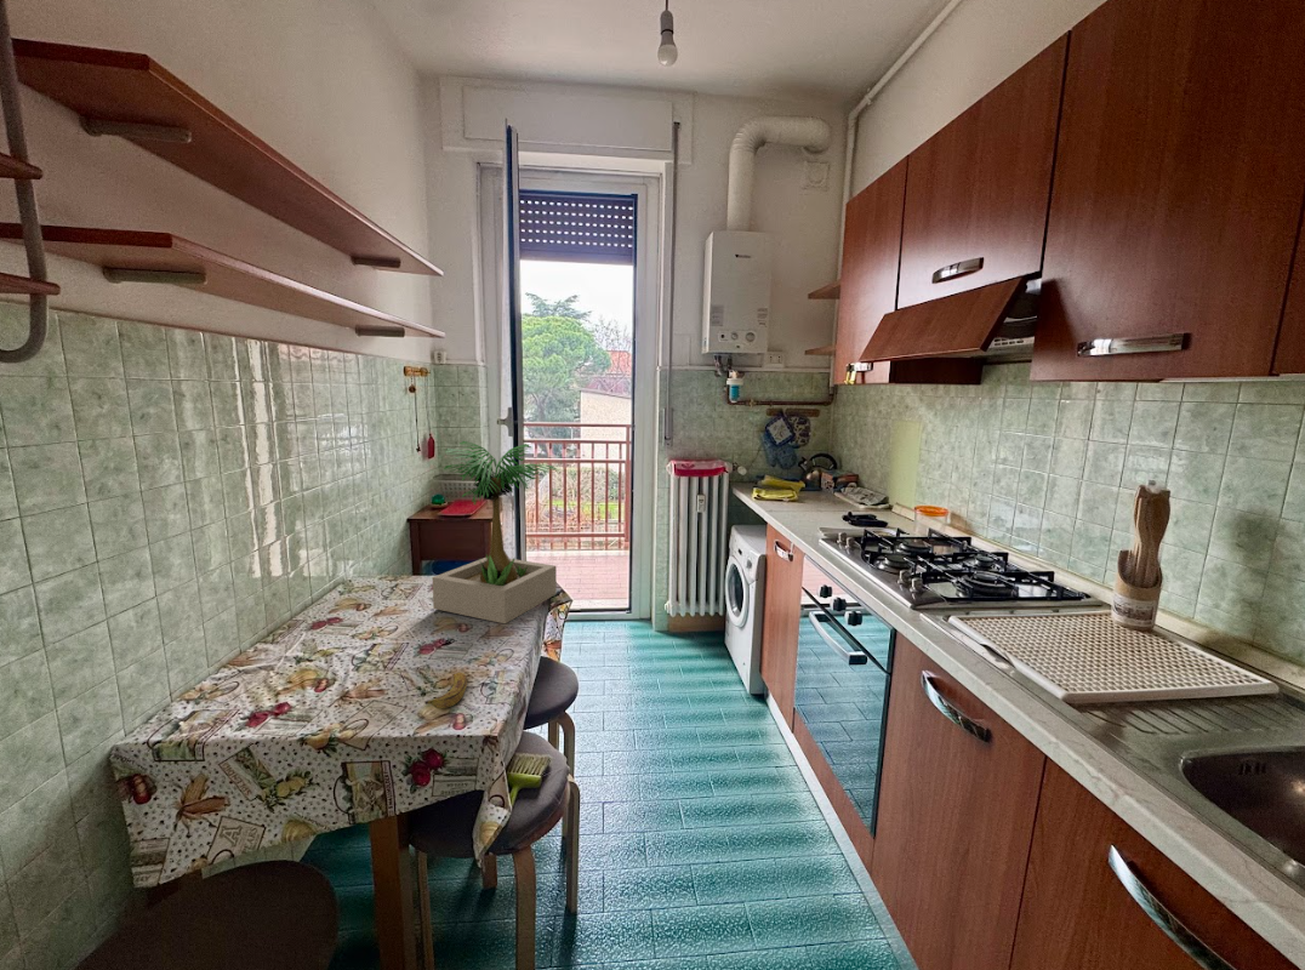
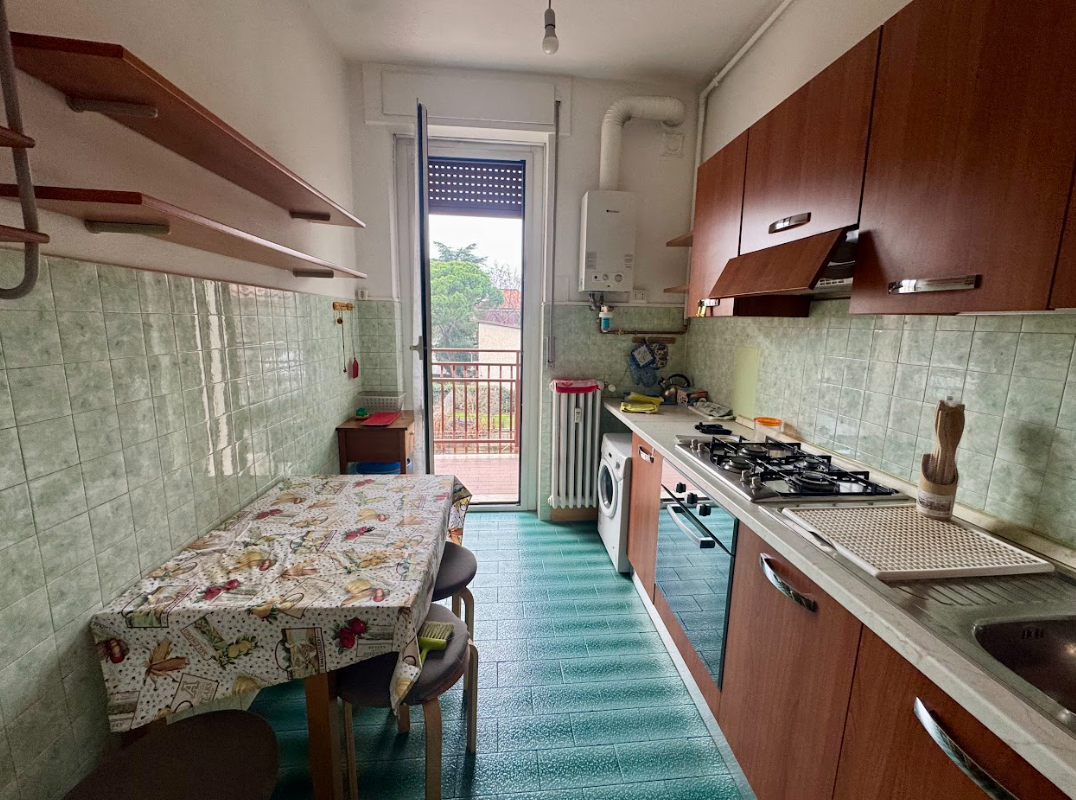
- banana (451, 687)
- potted plant (500, 524)
